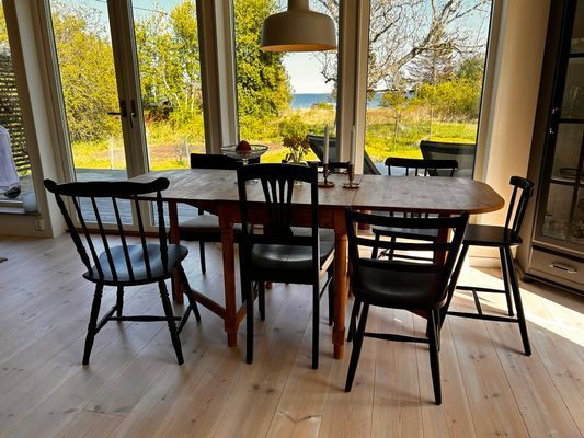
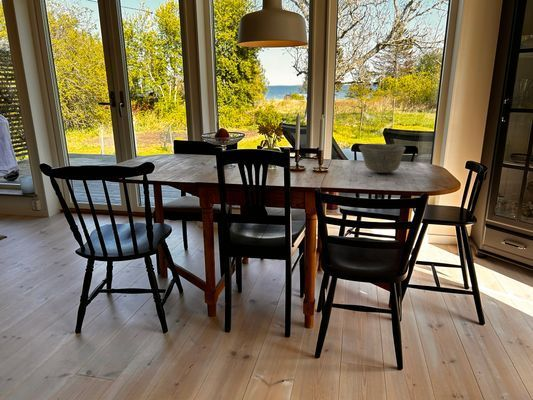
+ bowl (381, 159)
